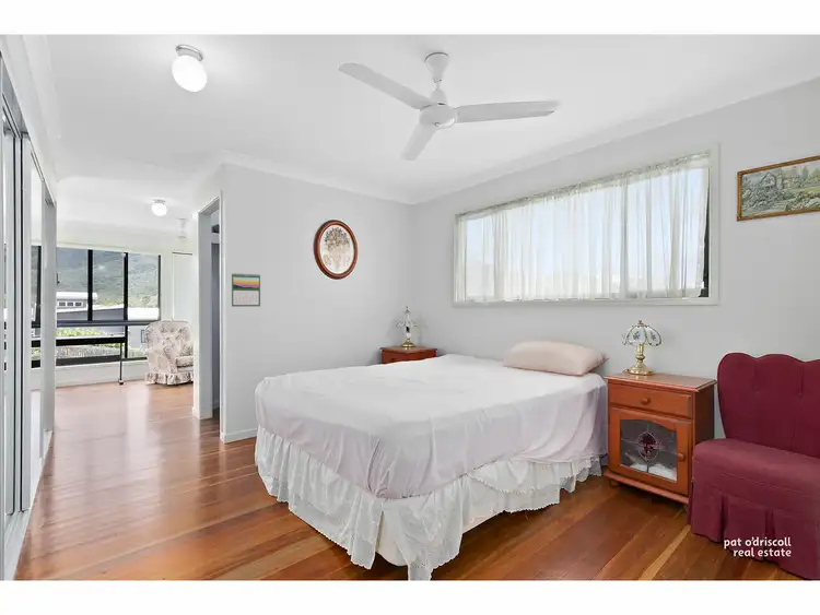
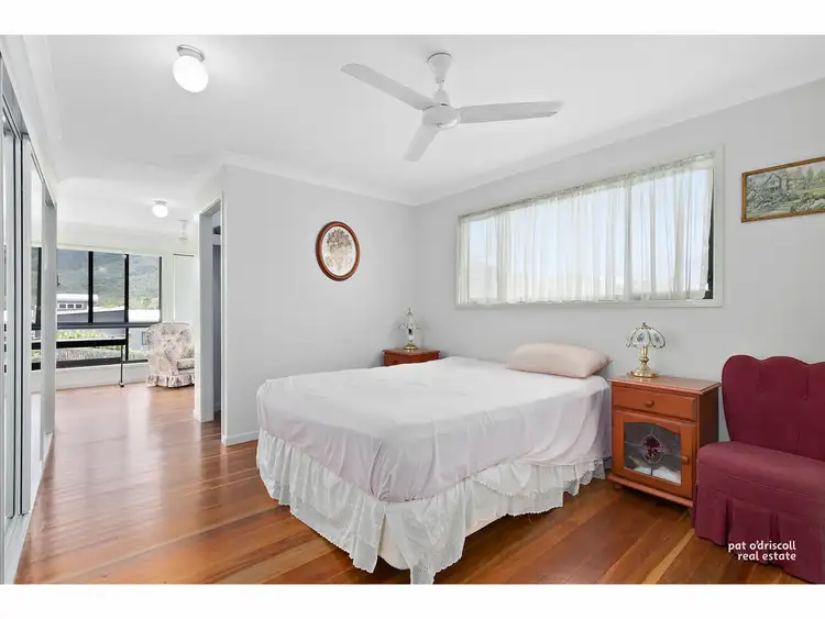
- calendar (246, 289)
